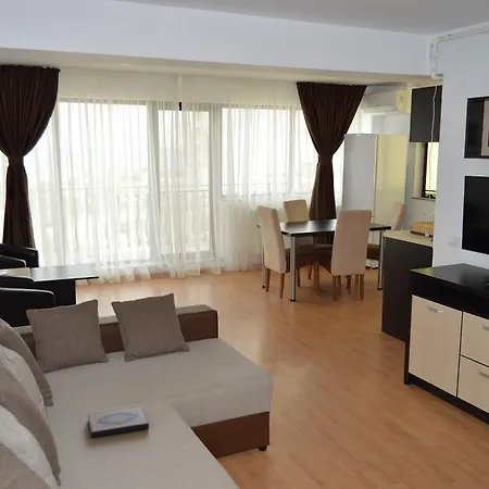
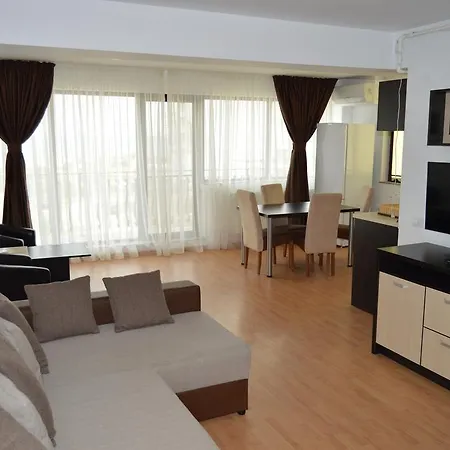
- hardback book (117, 421)
